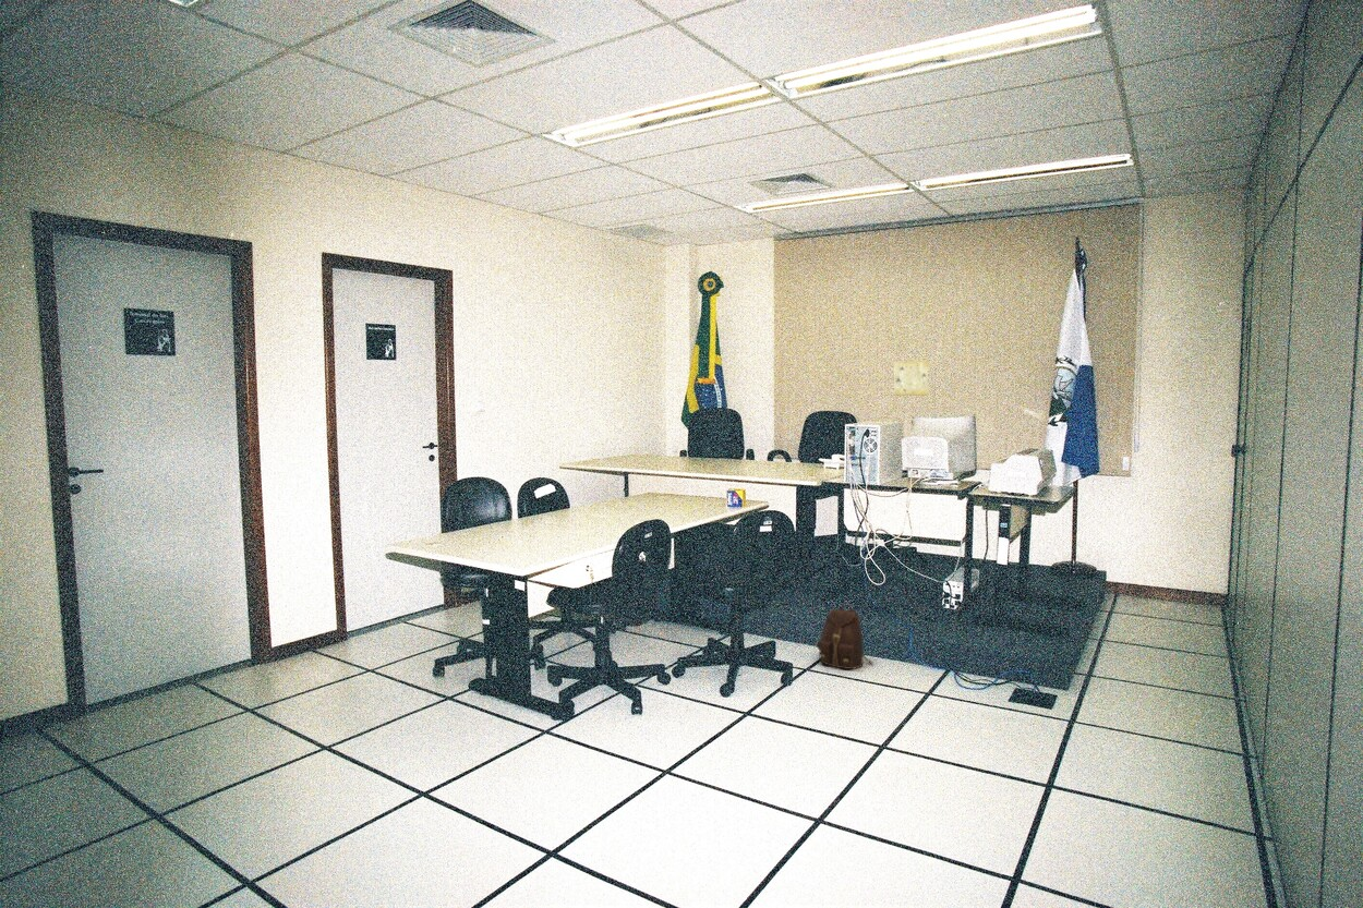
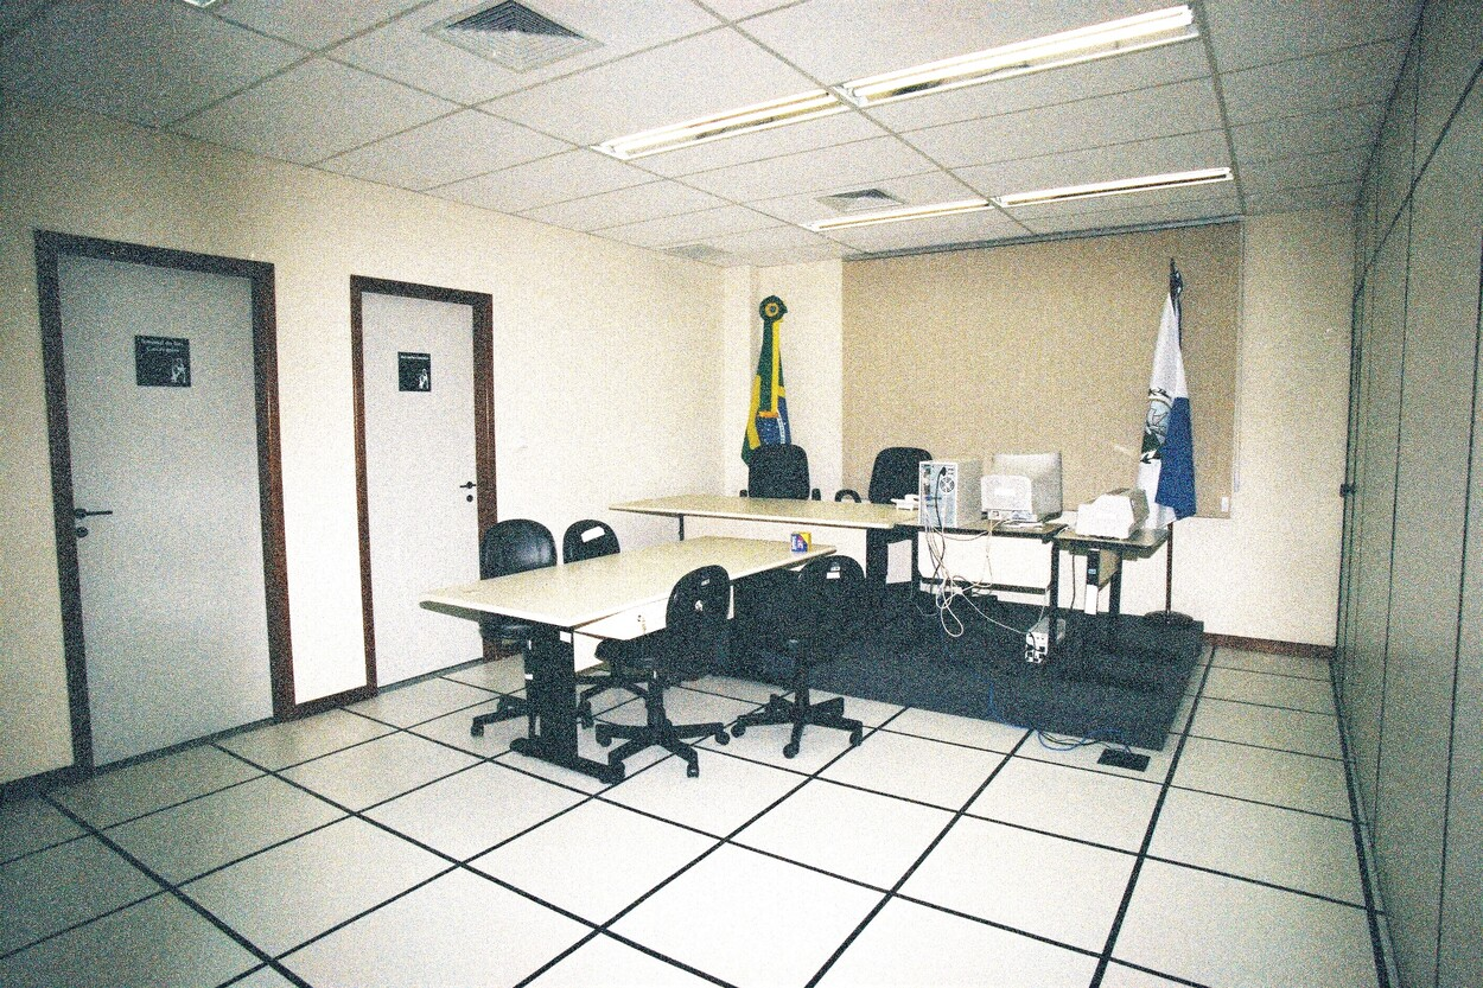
- map (910, 378)
- backpack (842, 633)
